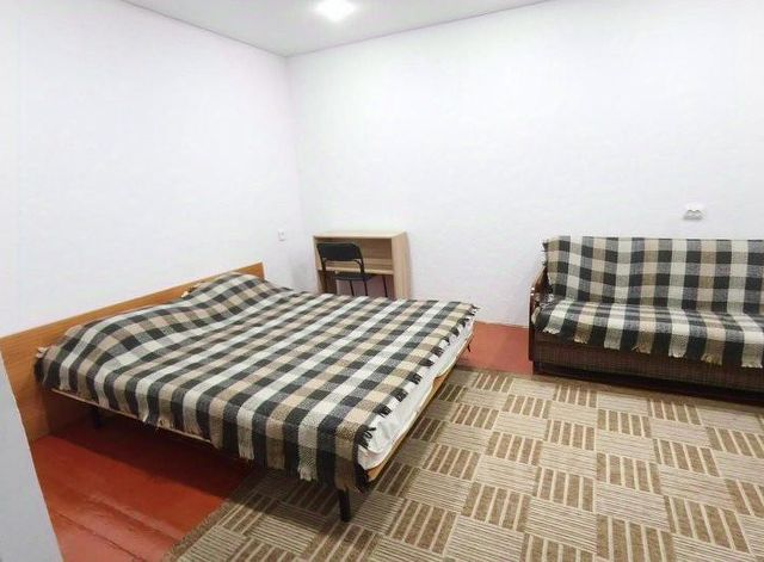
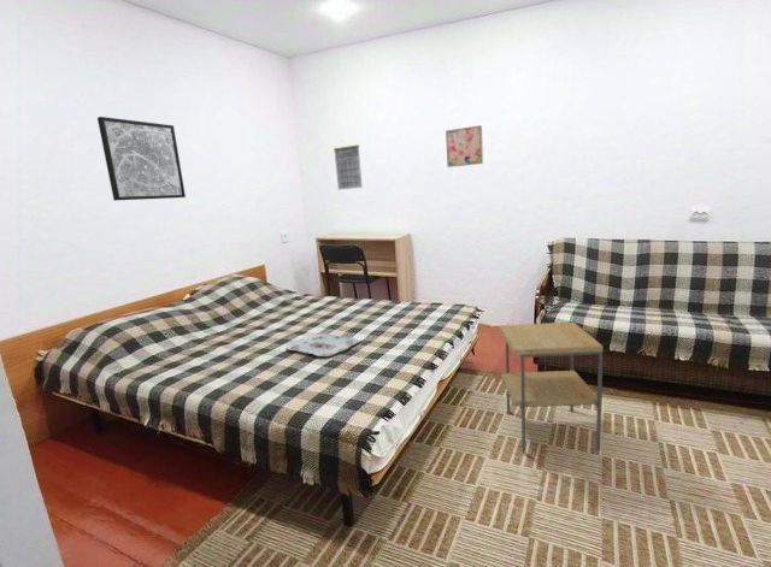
+ wall art (145, 160)
+ side table (546, 383)
+ calendar (347, 163)
+ serving tray (322, 344)
+ wall art (464, 147)
